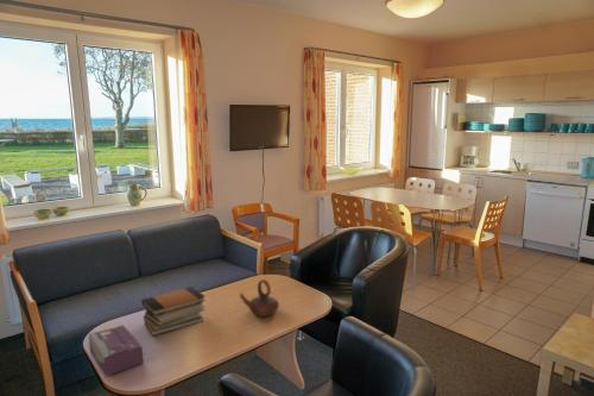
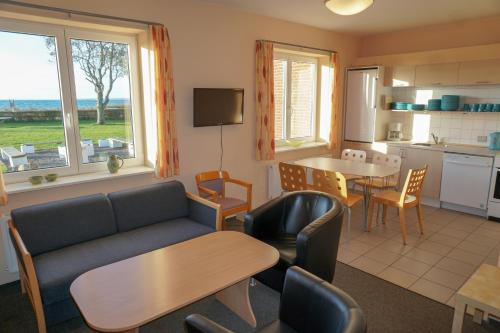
- tissue box (115, 347)
- book stack (173, 309)
- teapot (259, 297)
